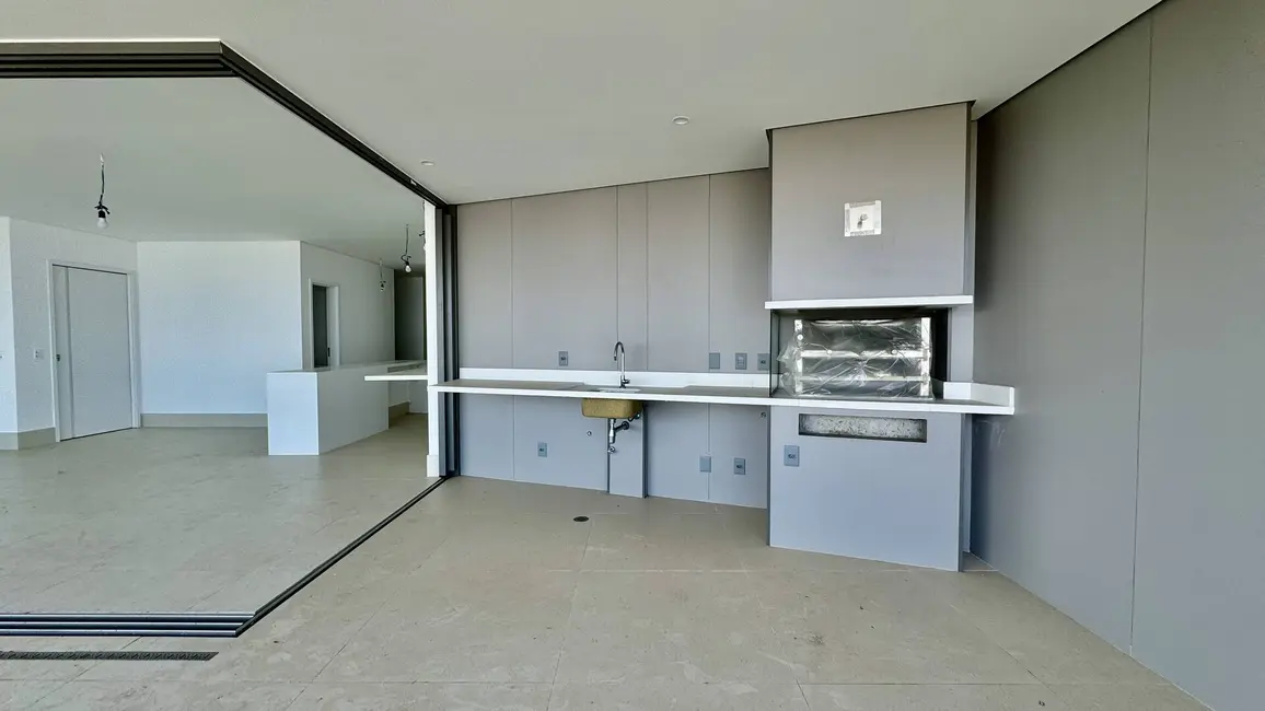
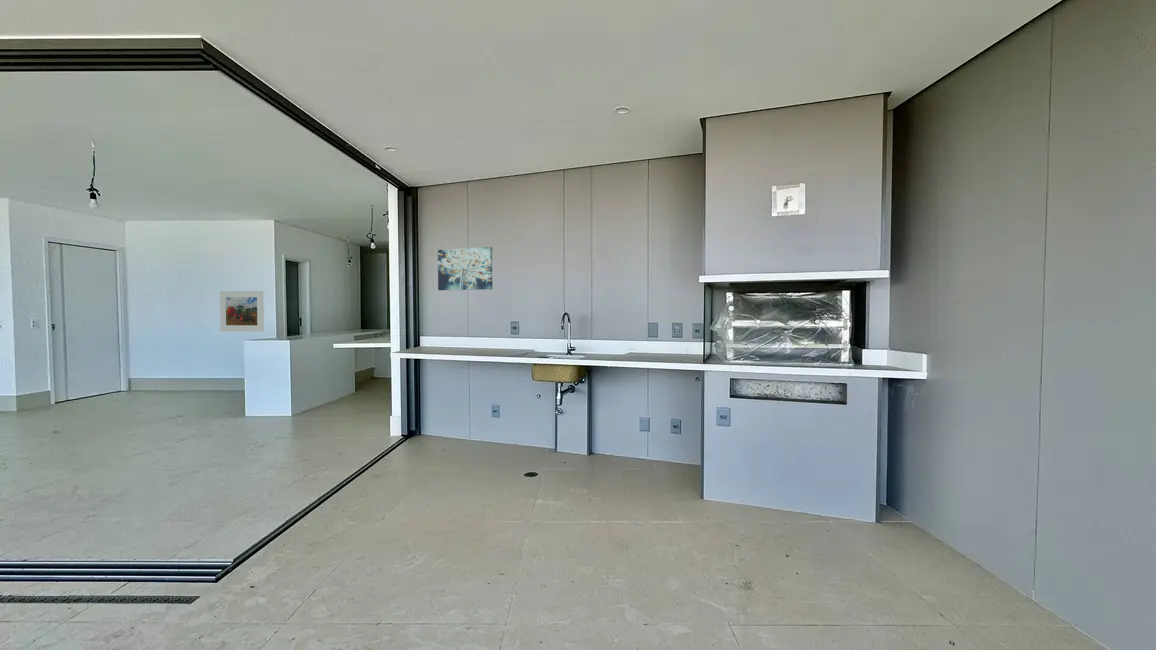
+ wall art (464, 269)
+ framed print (241, 311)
